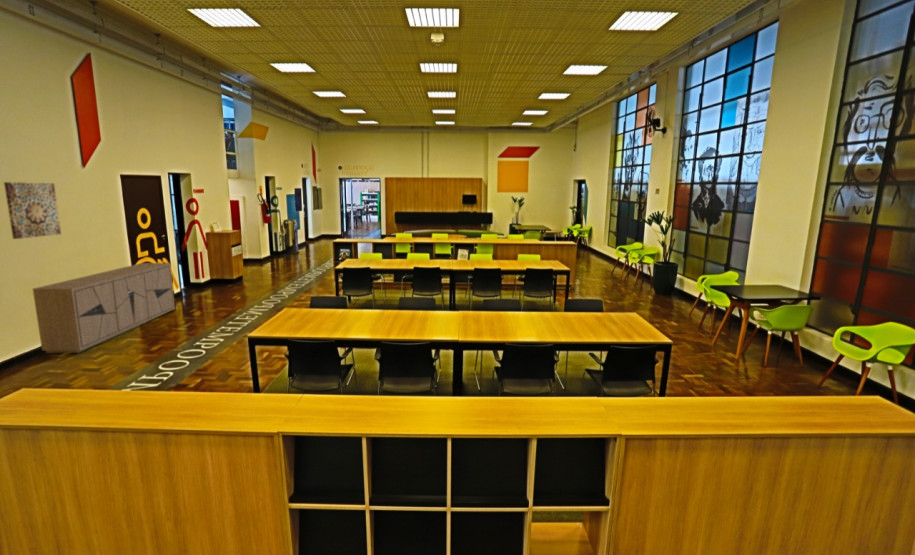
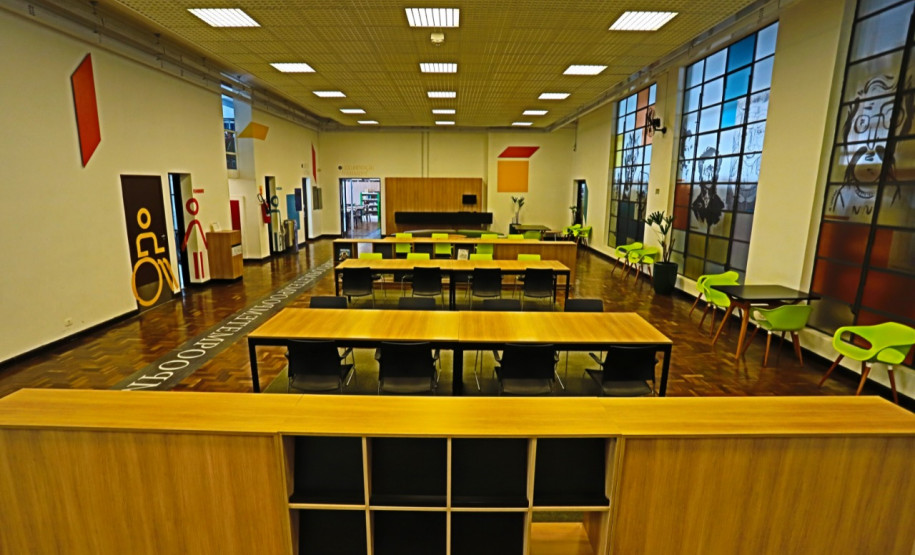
- sideboard (115, 302)
- wall art (34, 209)
